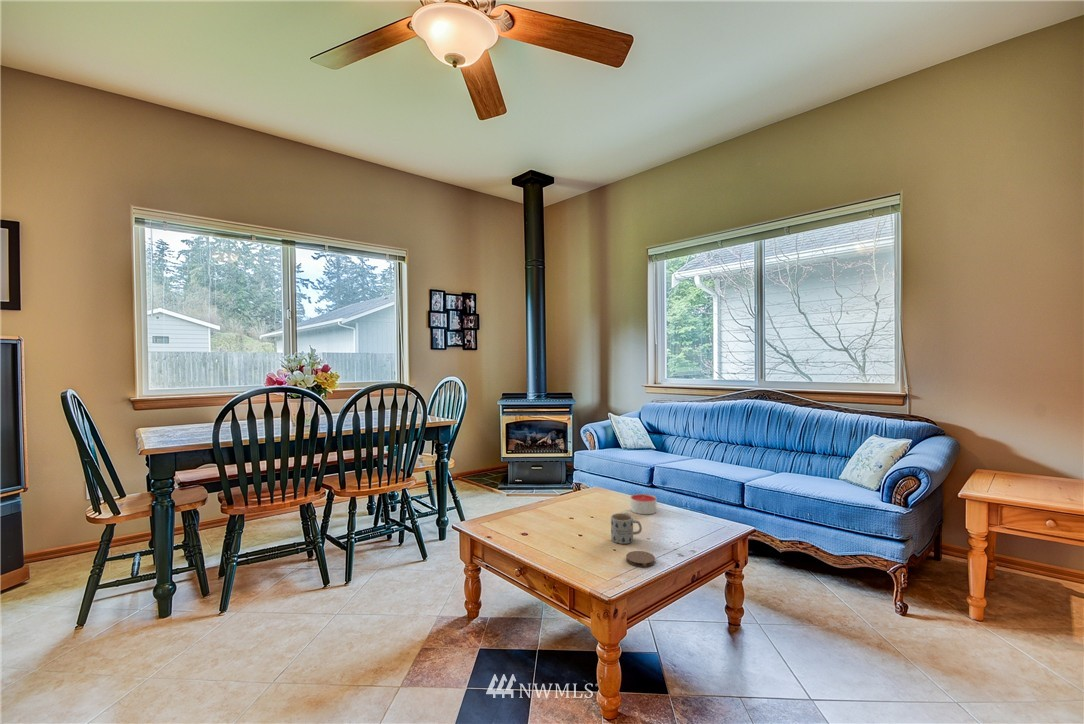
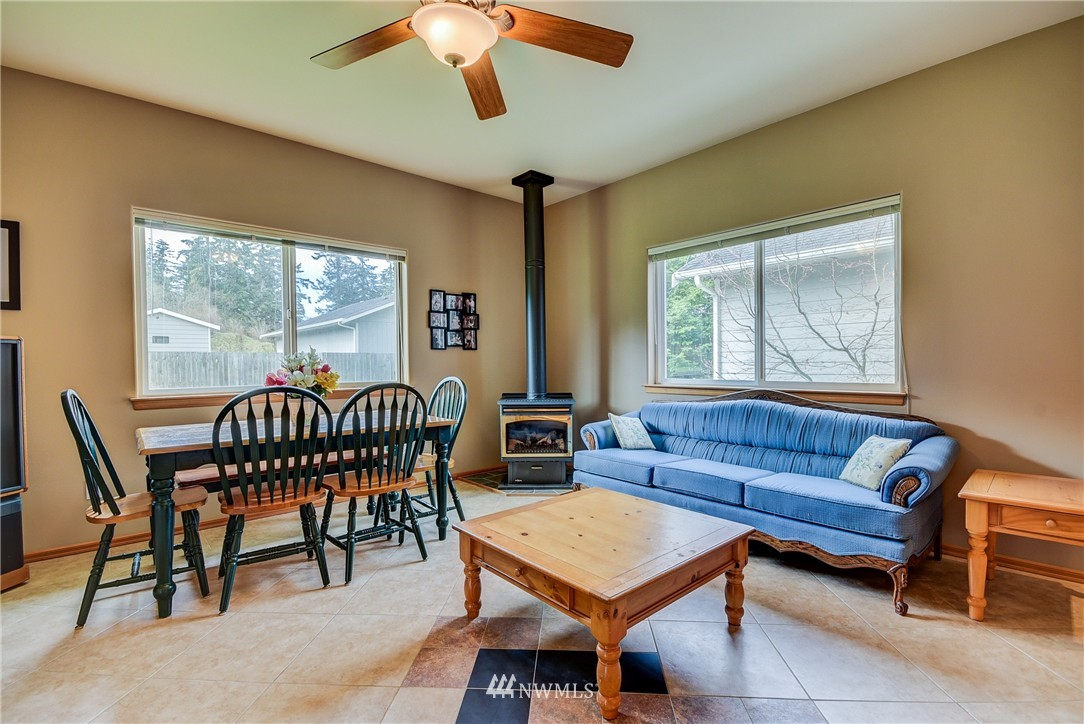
- mug (626, 528)
- coaster (640, 558)
- candle (643, 503)
